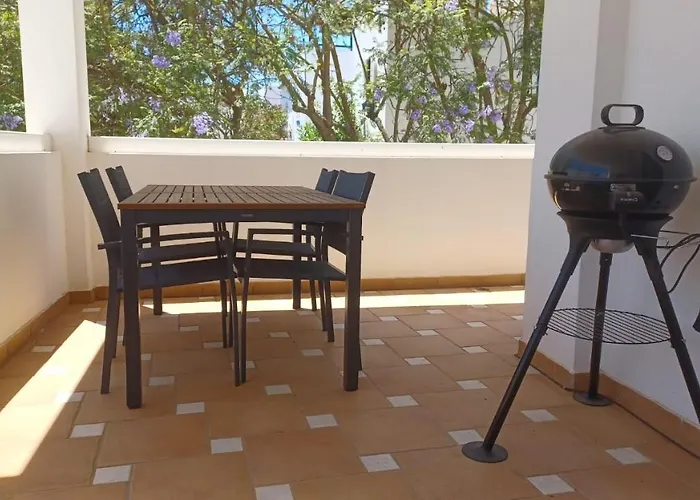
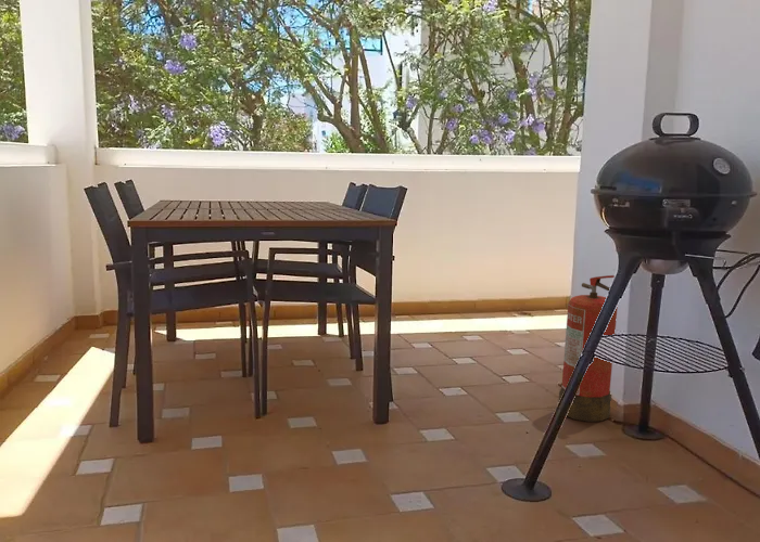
+ fire extinguisher (585, 341)
